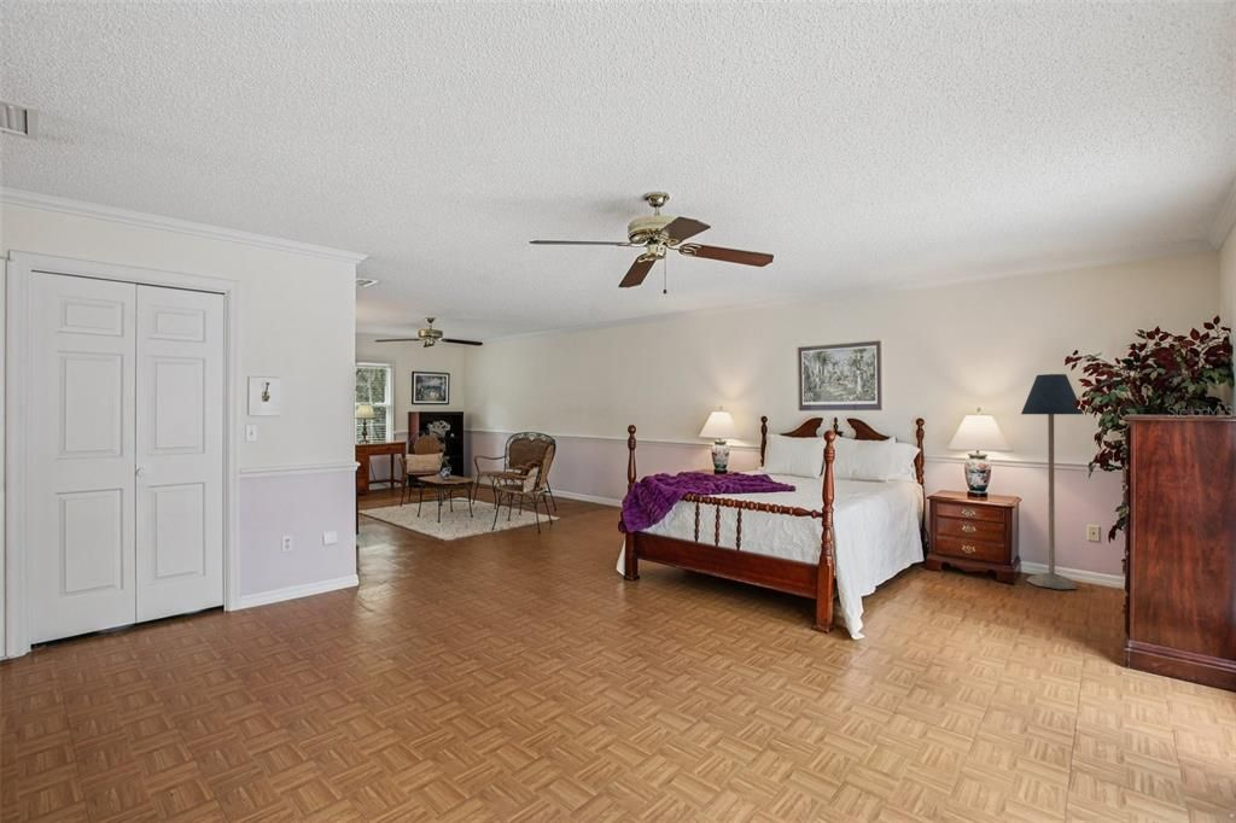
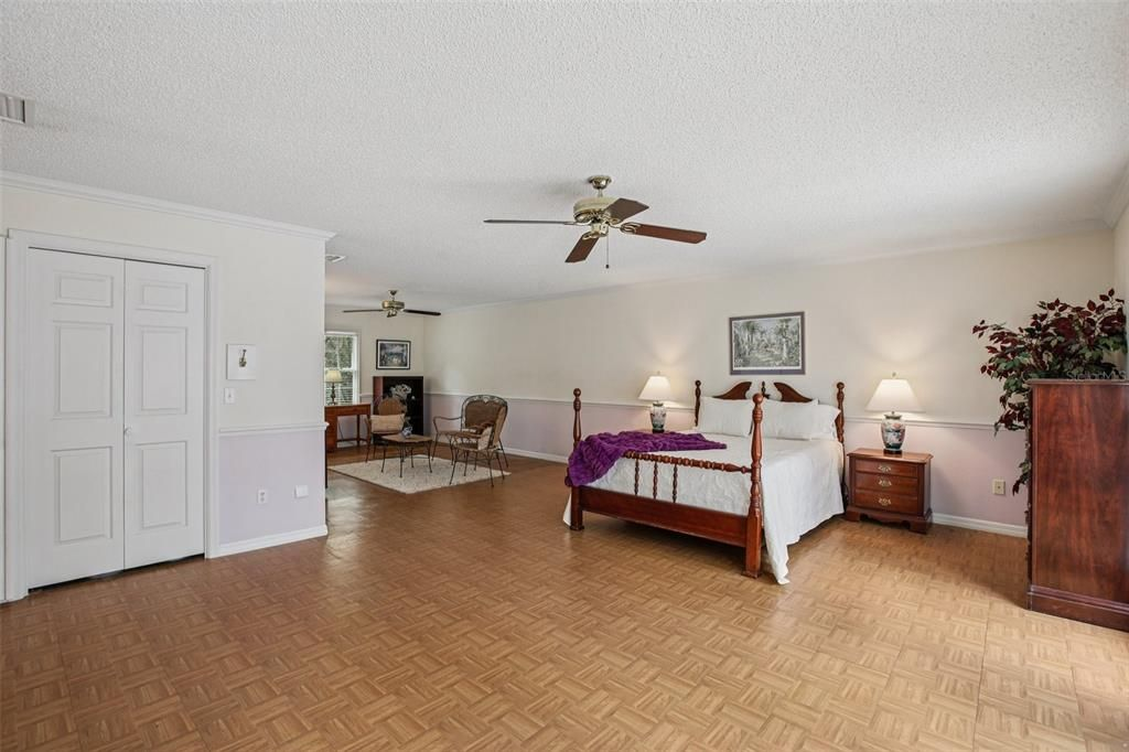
- floor lamp (1051, 478)
